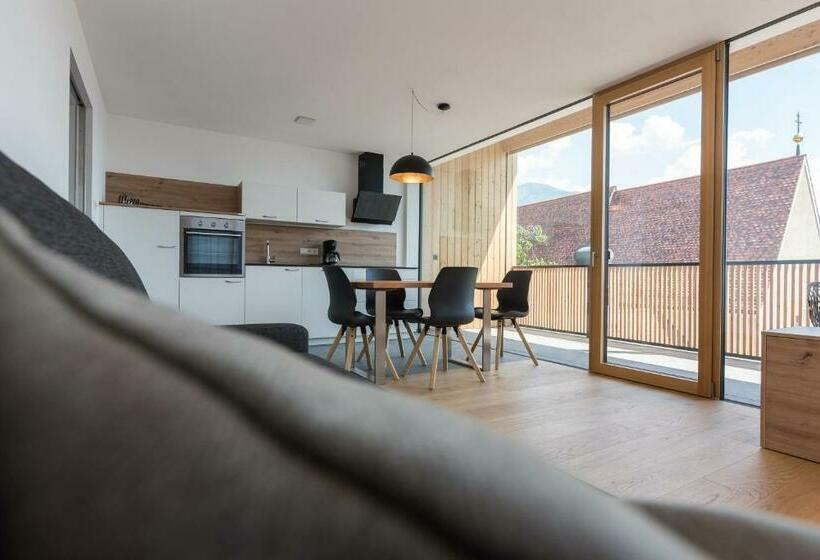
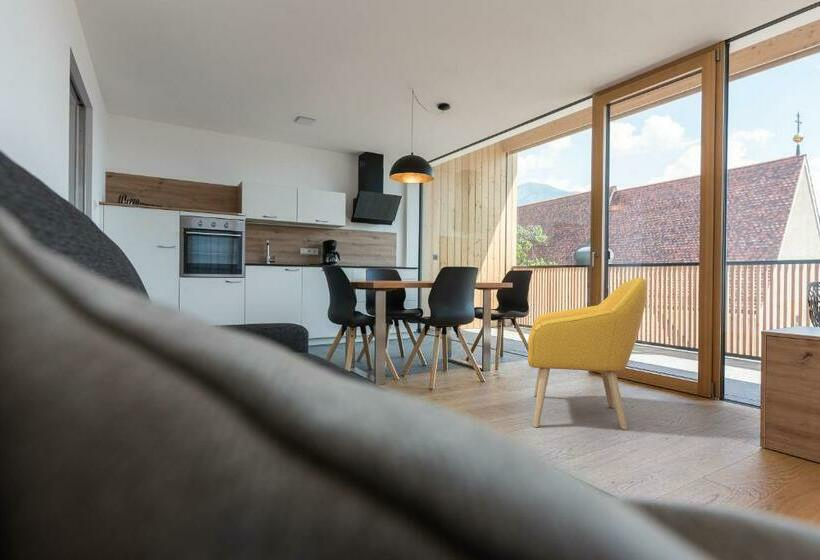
+ armchair (584, 345)
